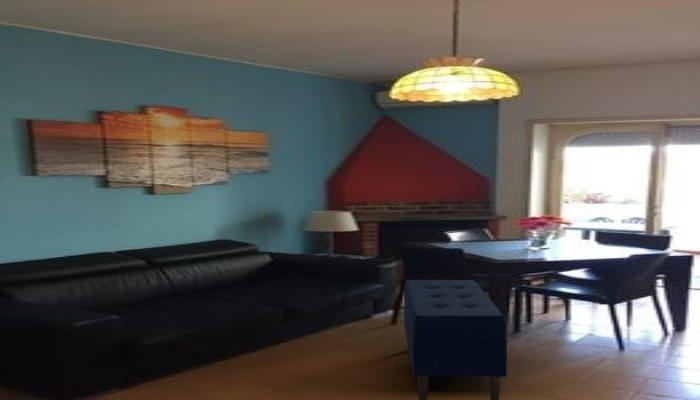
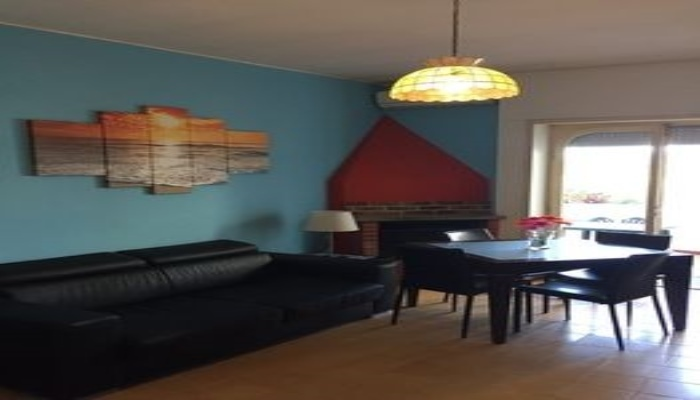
- bench (448, 333)
